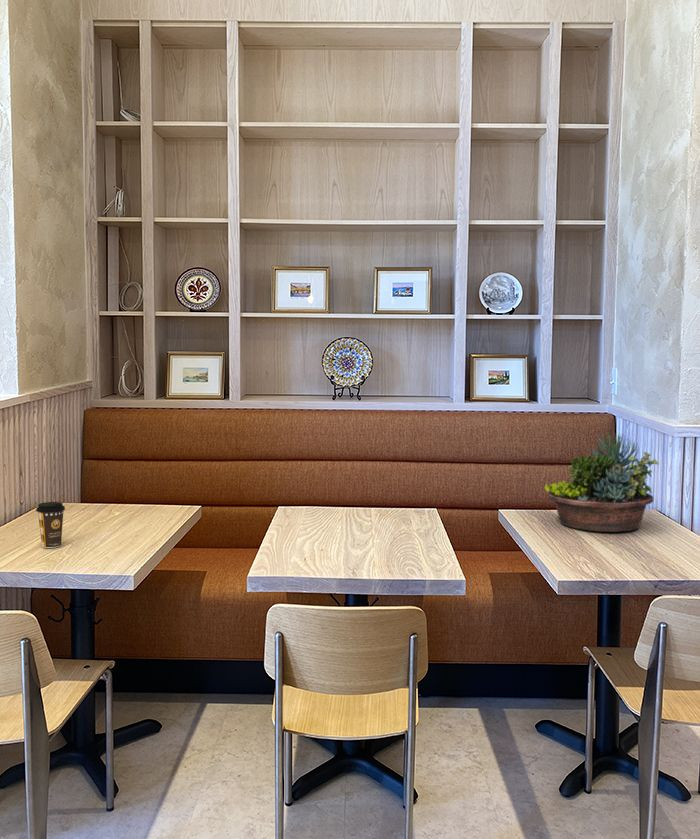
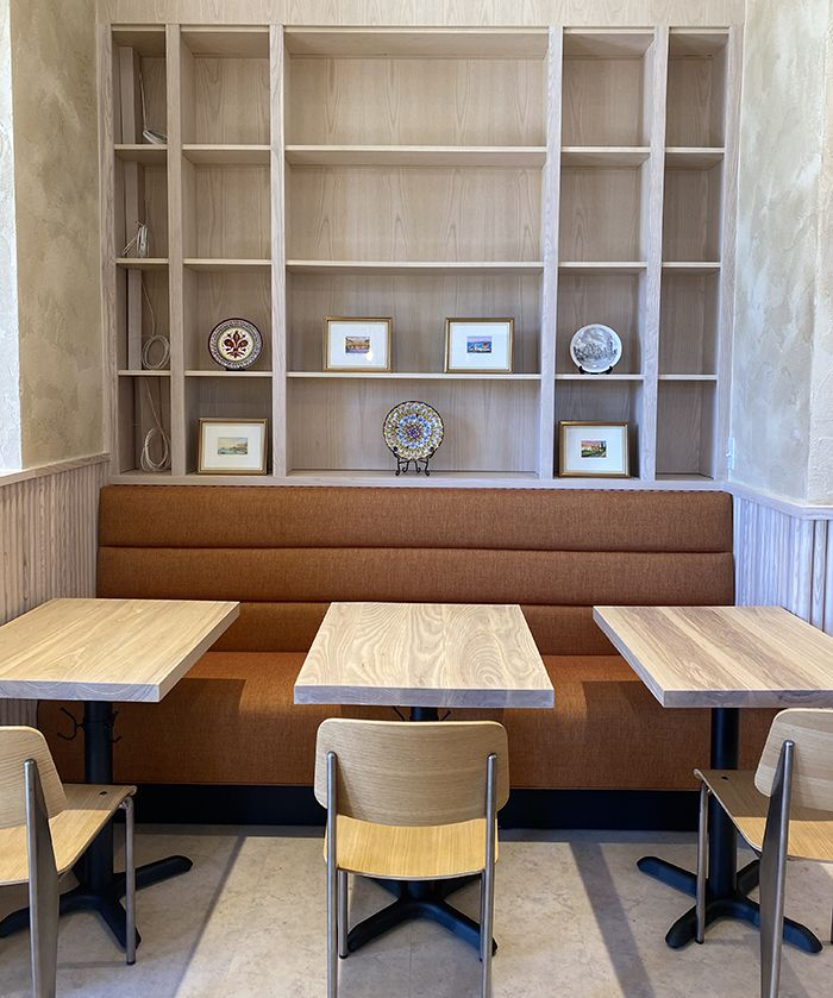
- succulent planter (600, 479)
- coffee cup (51, 524)
